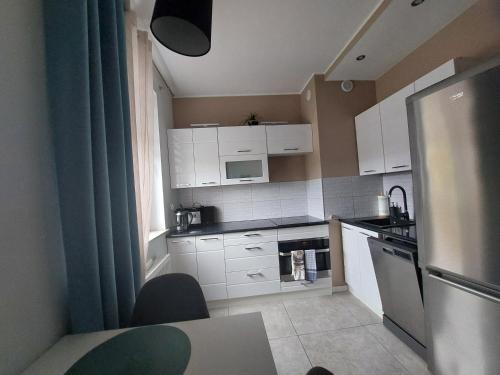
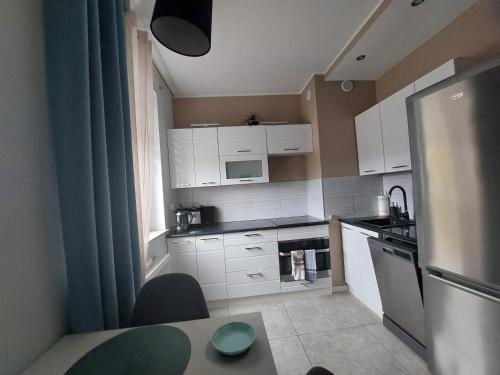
+ saucer (234, 339)
